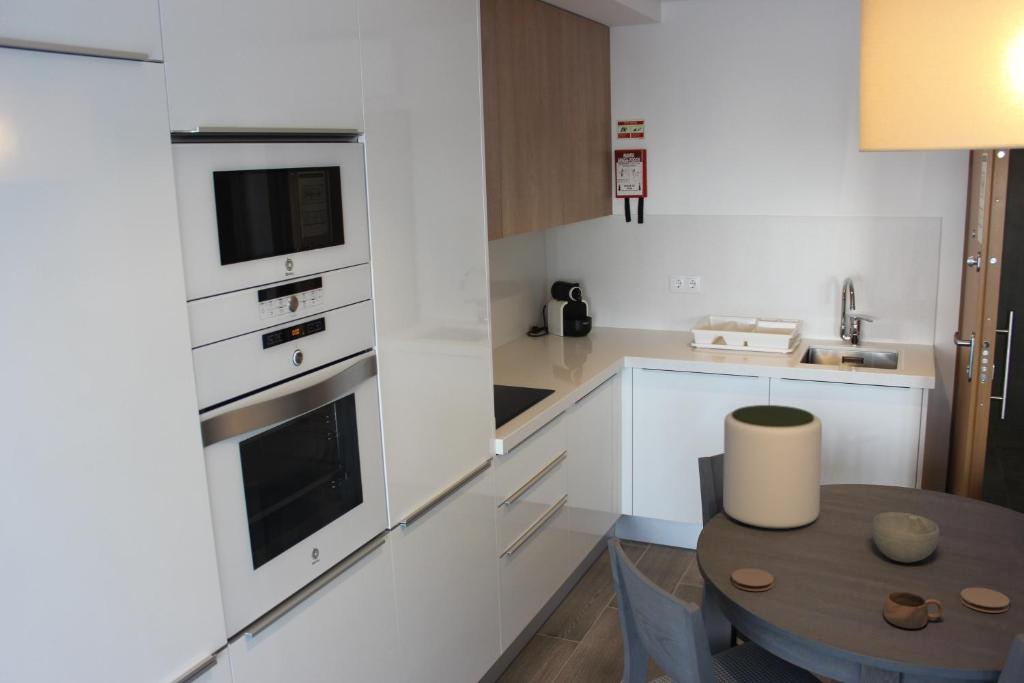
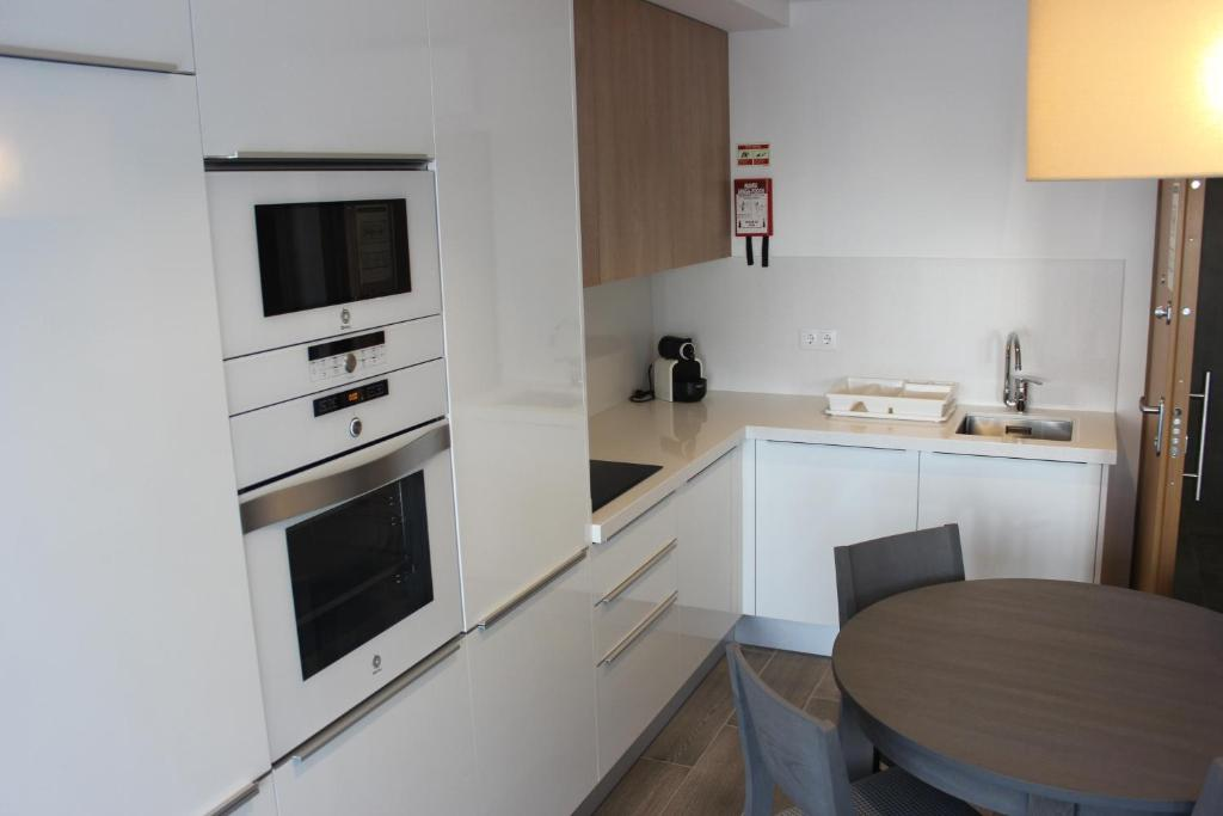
- coaster (752, 579)
- cup (913, 610)
- coaster (984, 599)
- plant pot (771, 465)
- bowl (904, 540)
